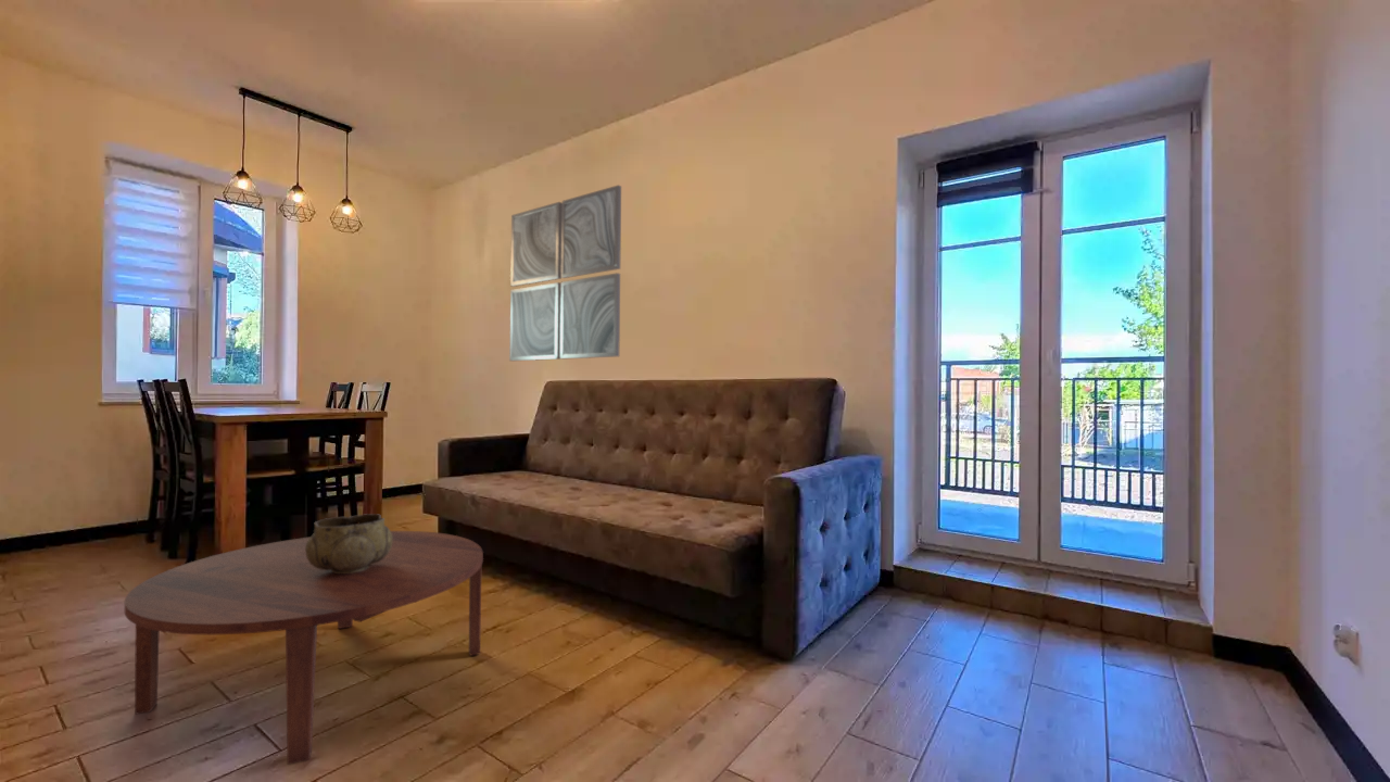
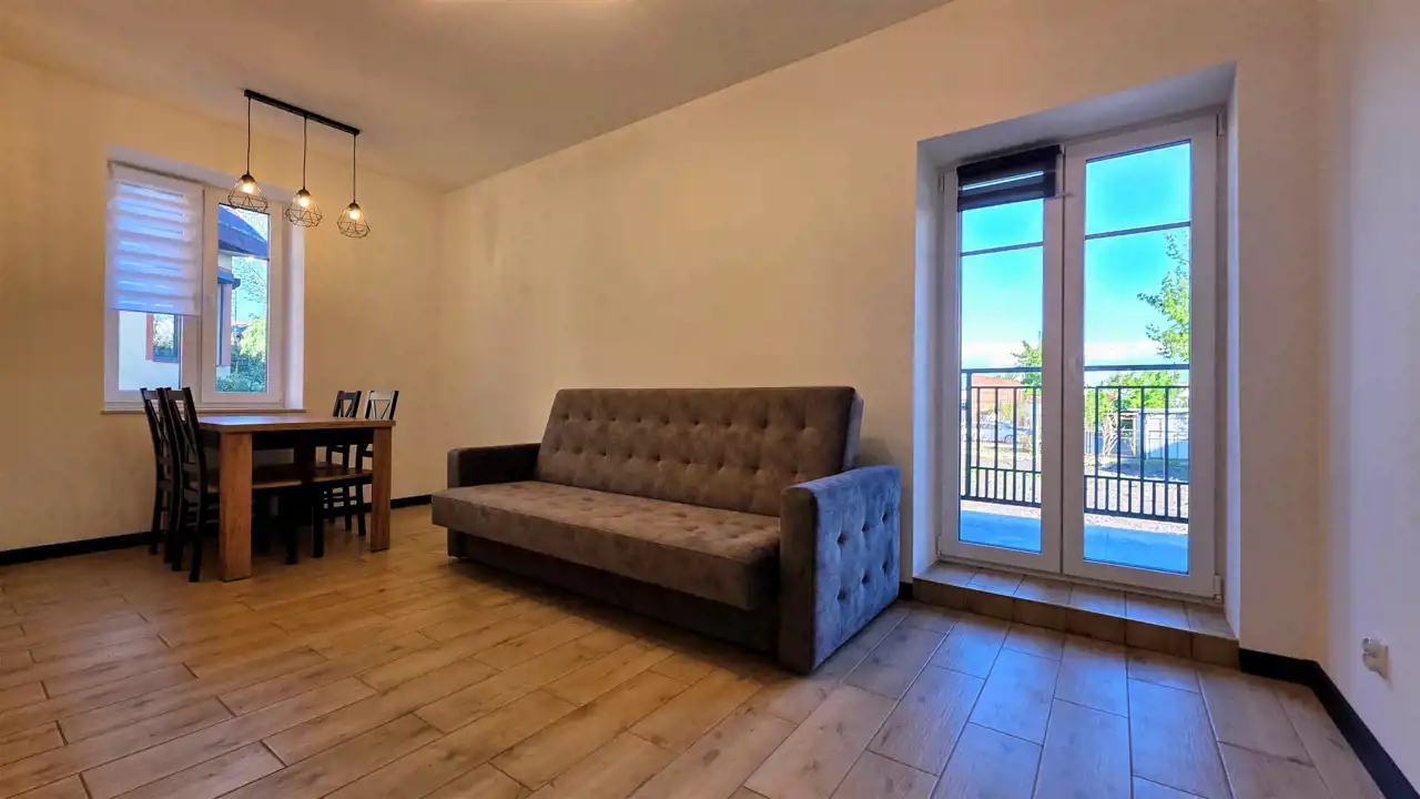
- wall art (560, 278)
- decorative bowl (350, 543)
- coffee table (328, 621)
